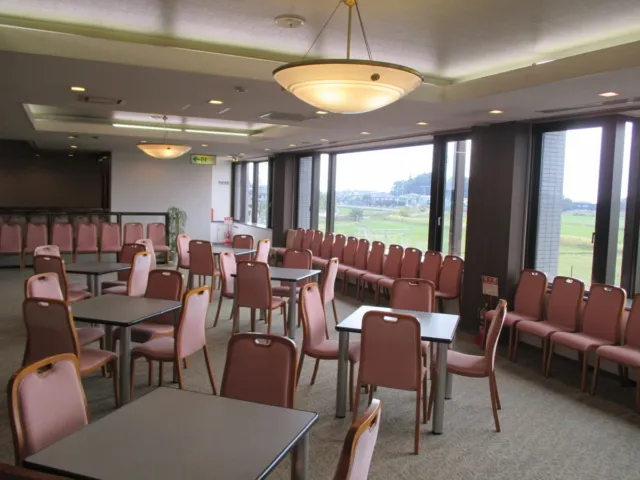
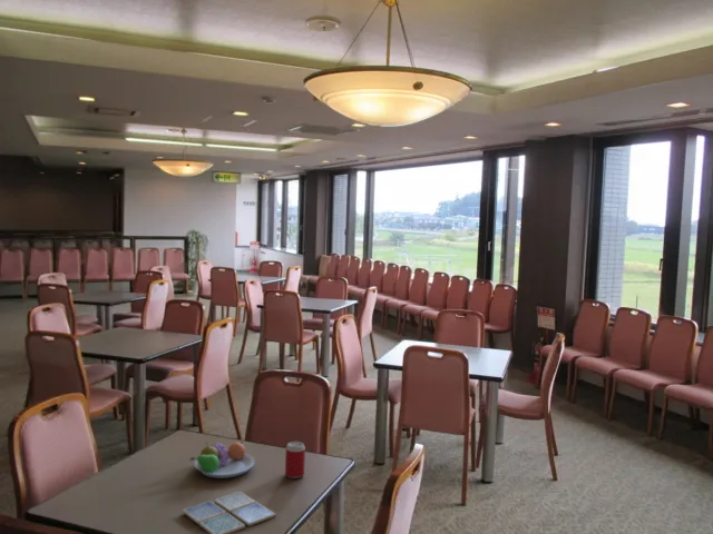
+ beverage can (294, 459)
+ fruit bowl (222, 456)
+ drink coaster (227, 513)
